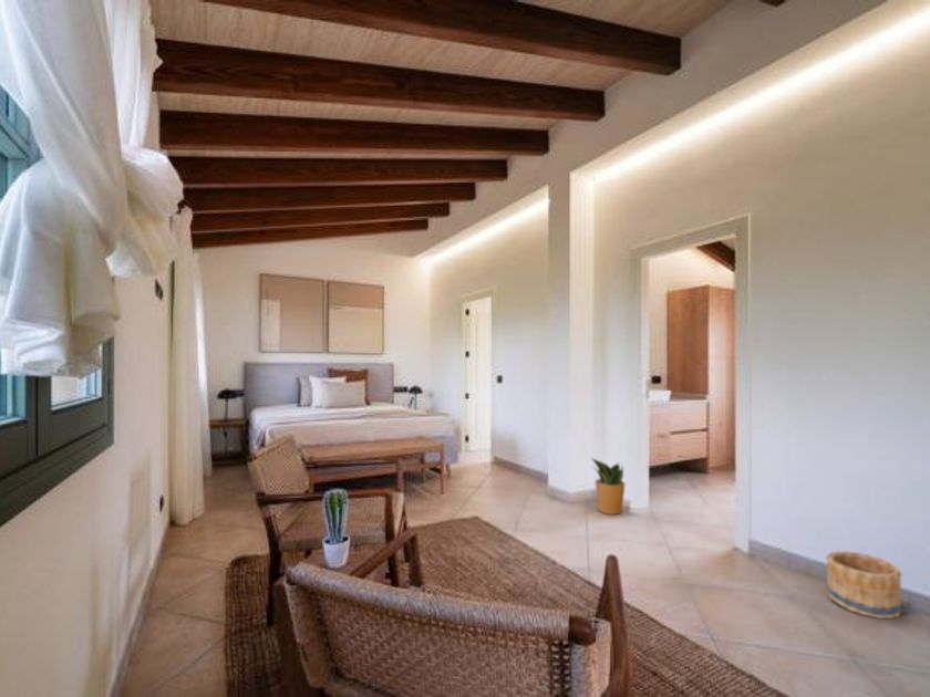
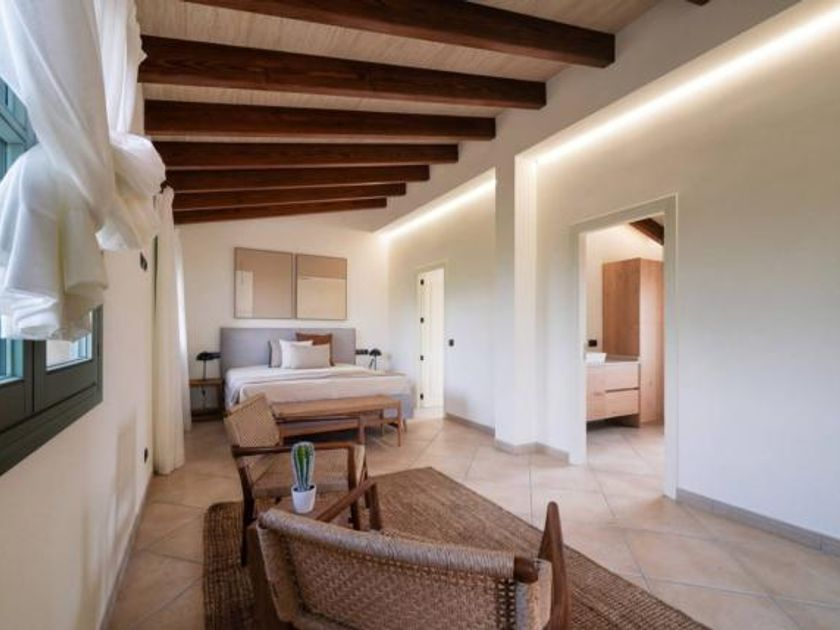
- basket (862, 582)
- potted plant (608, 486)
